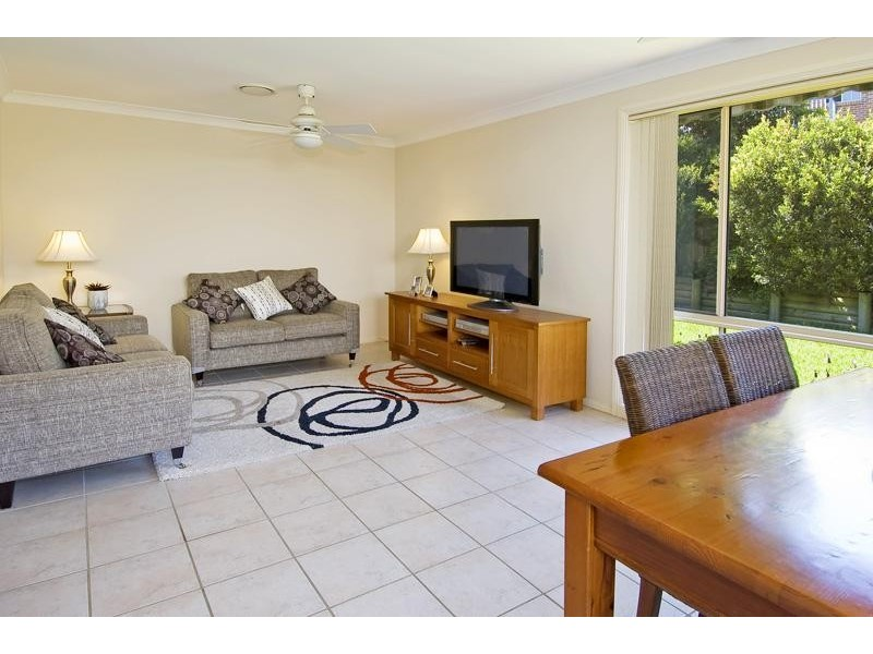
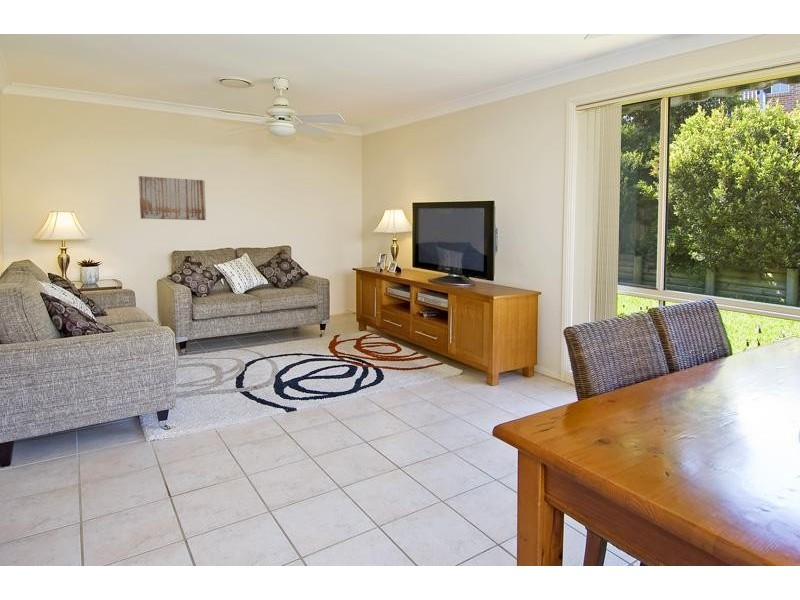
+ wall art (173, 199)
